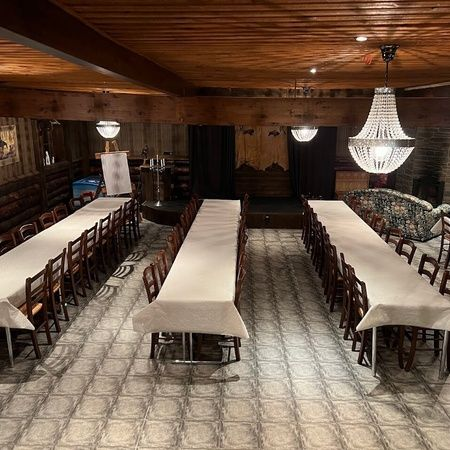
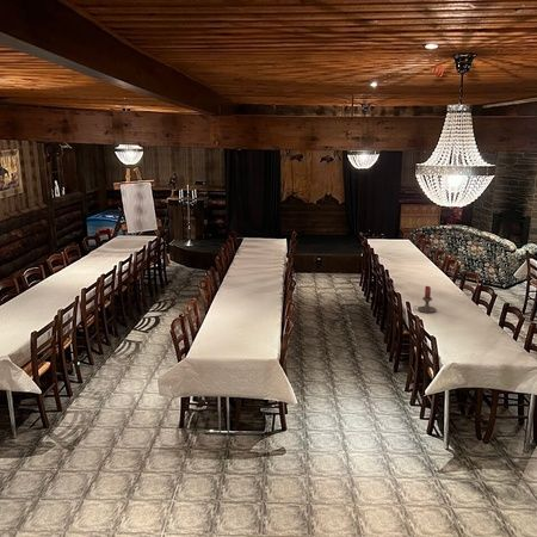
+ candle holder (424, 298)
